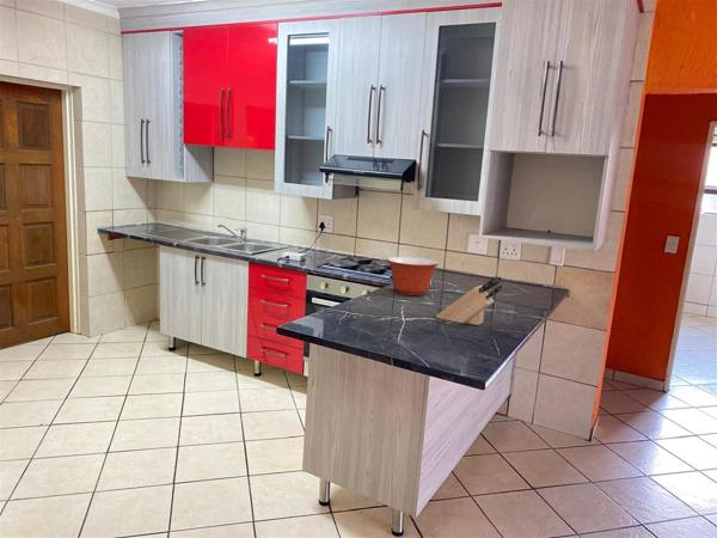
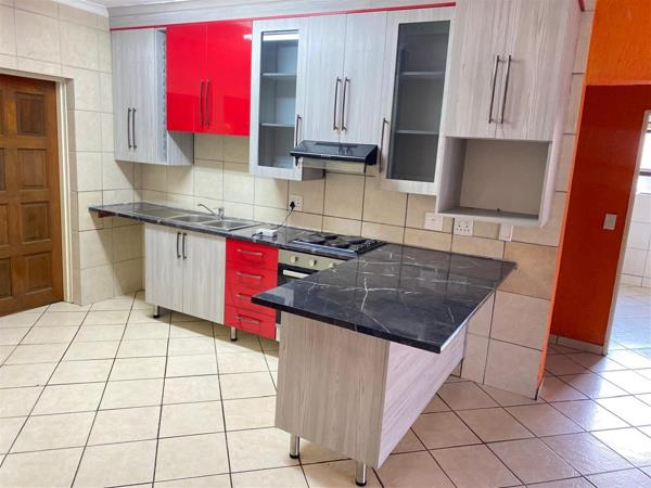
- knife block (470, 296)
- mixing bowl (411, 276)
